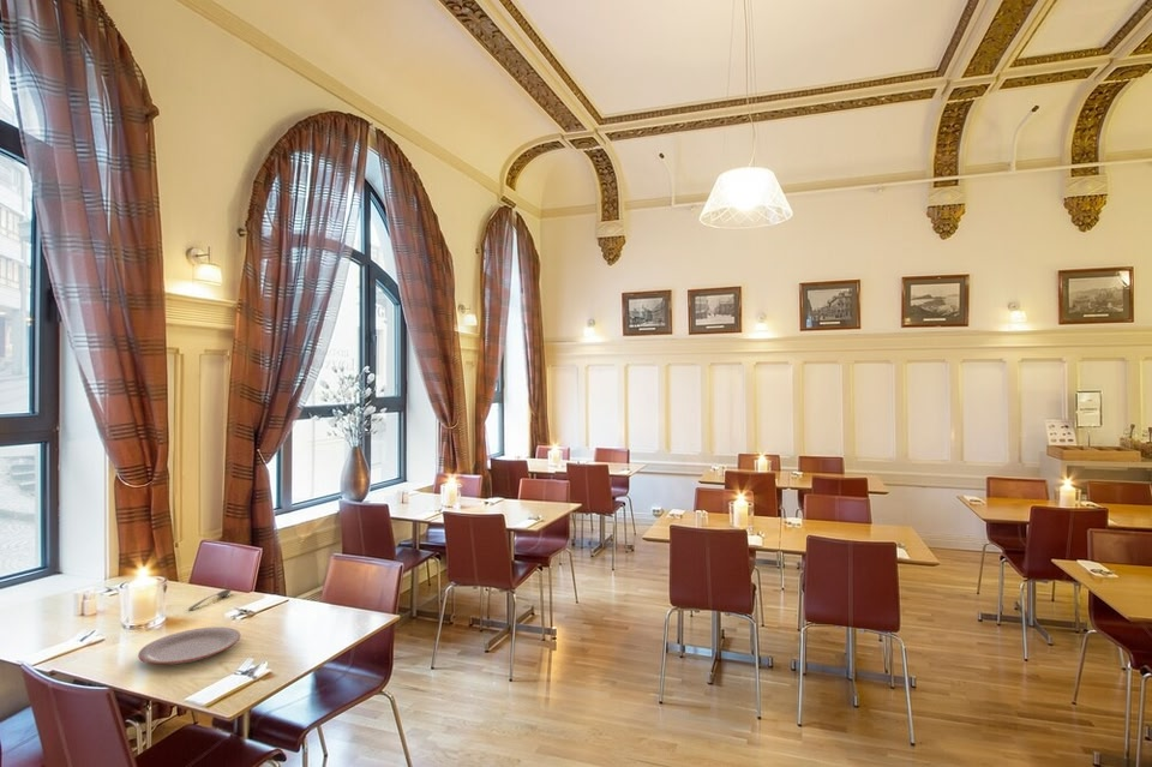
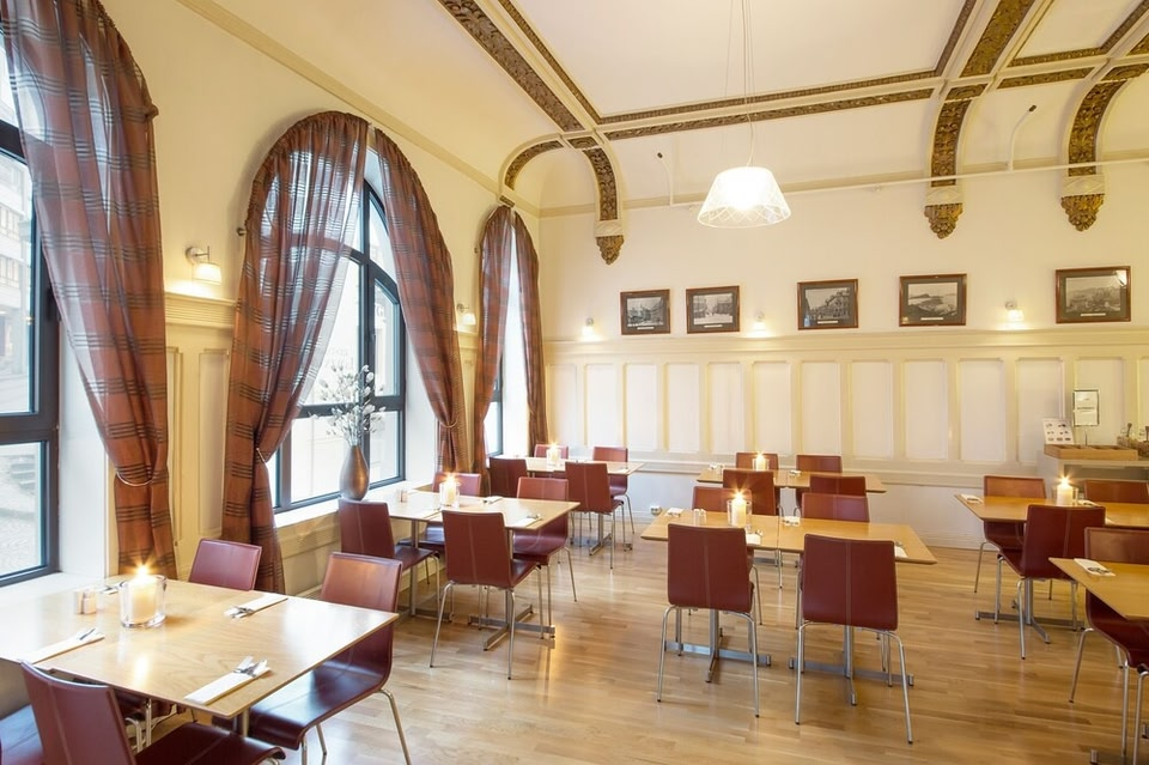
- plate (191, 647)
- soupspoon (210, 597)
